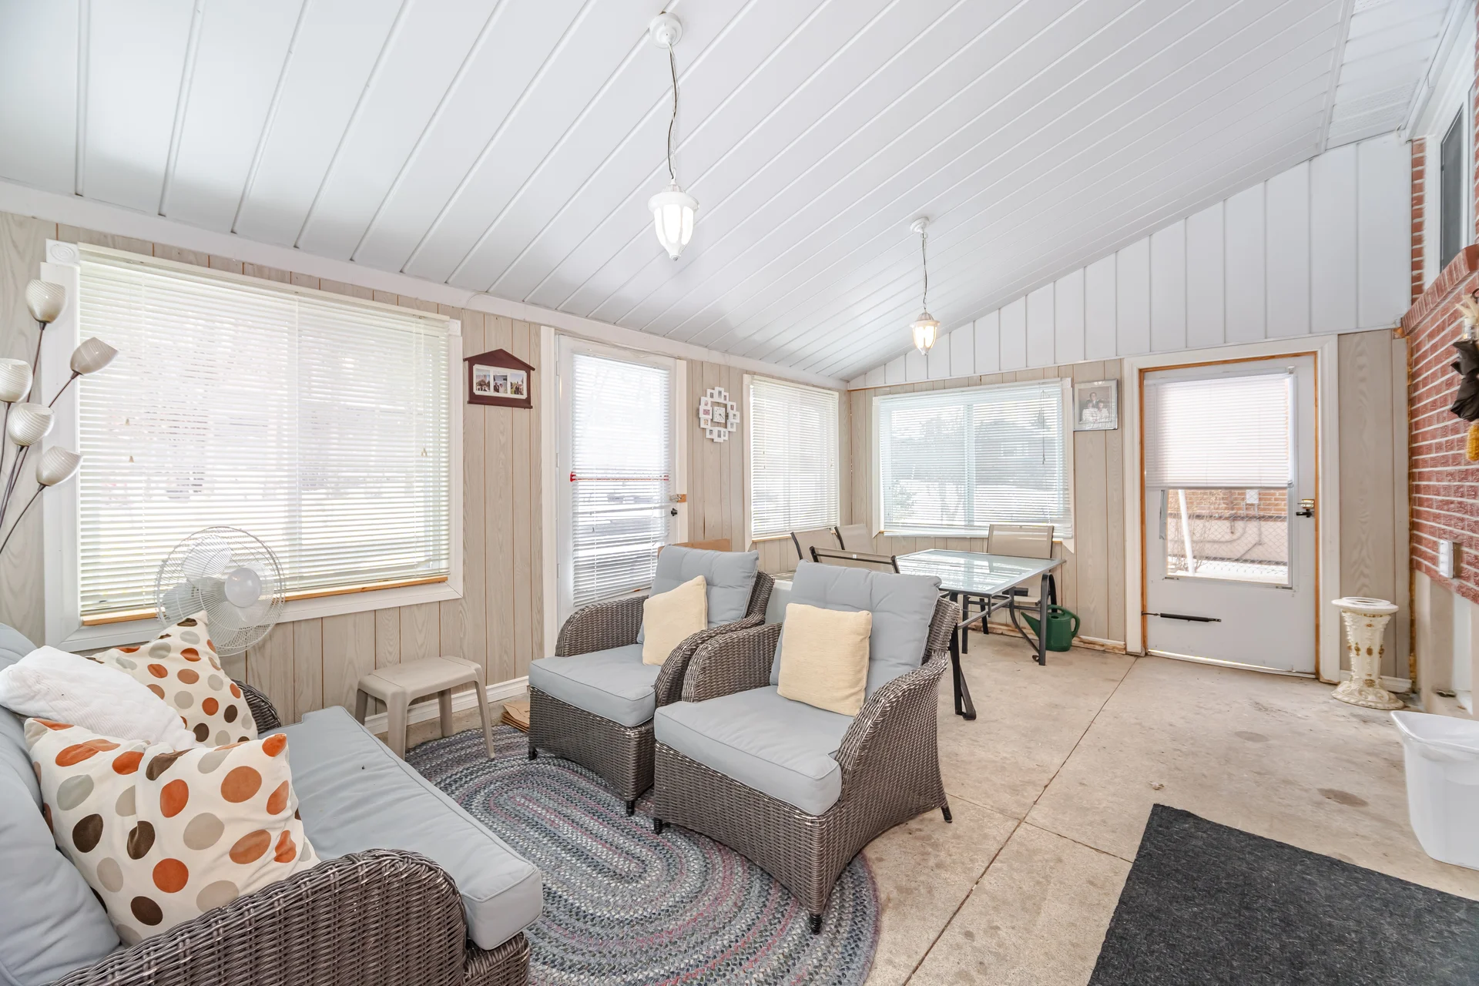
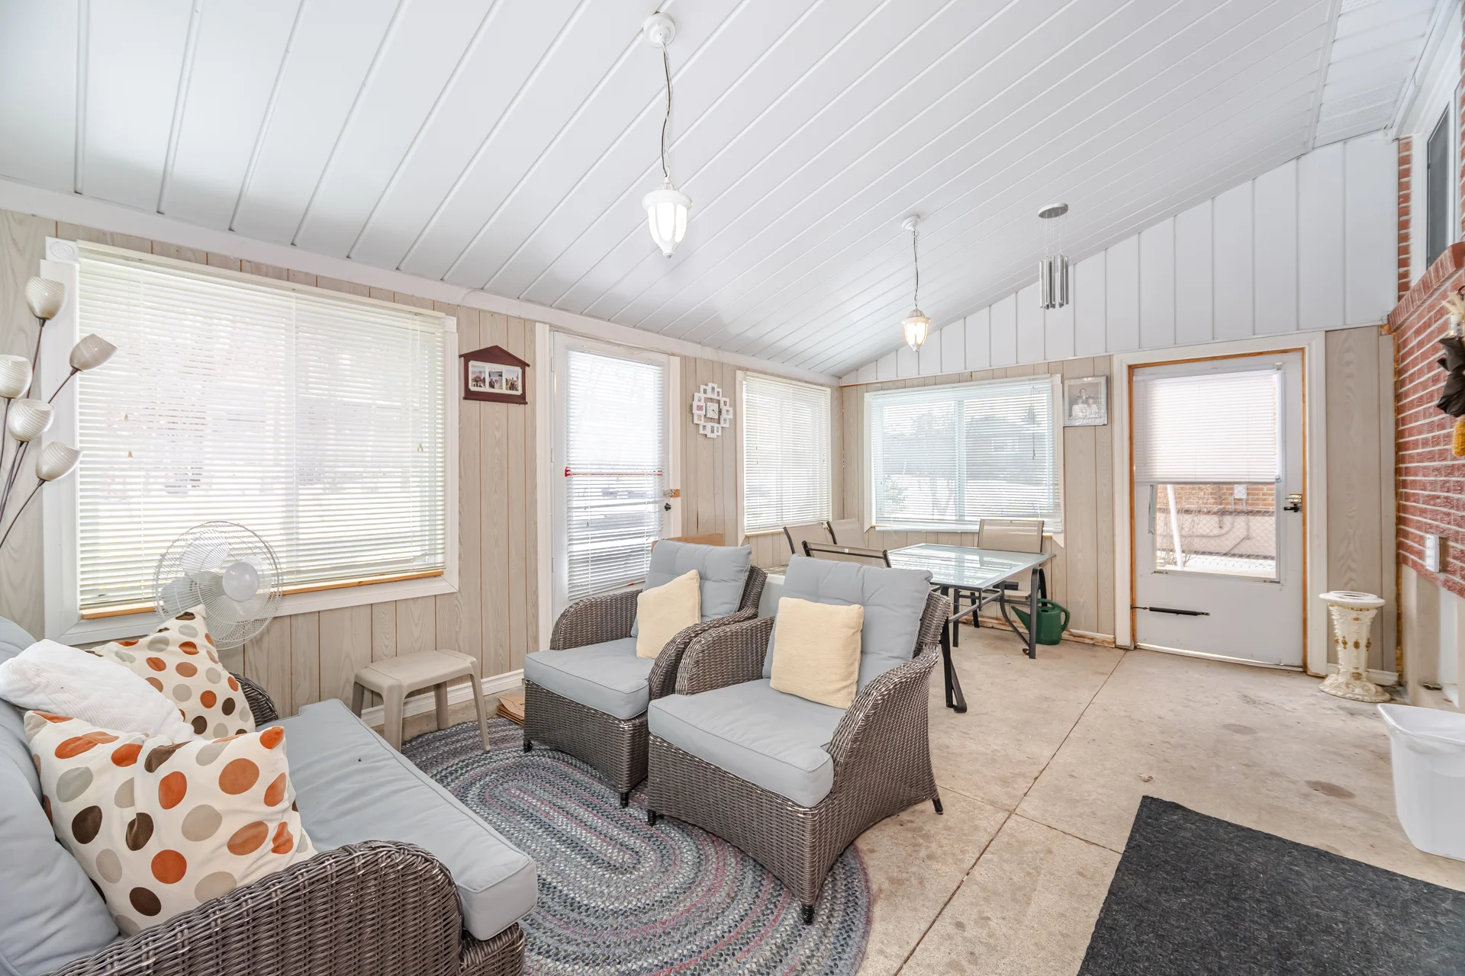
+ wind chime (1053, 257)
